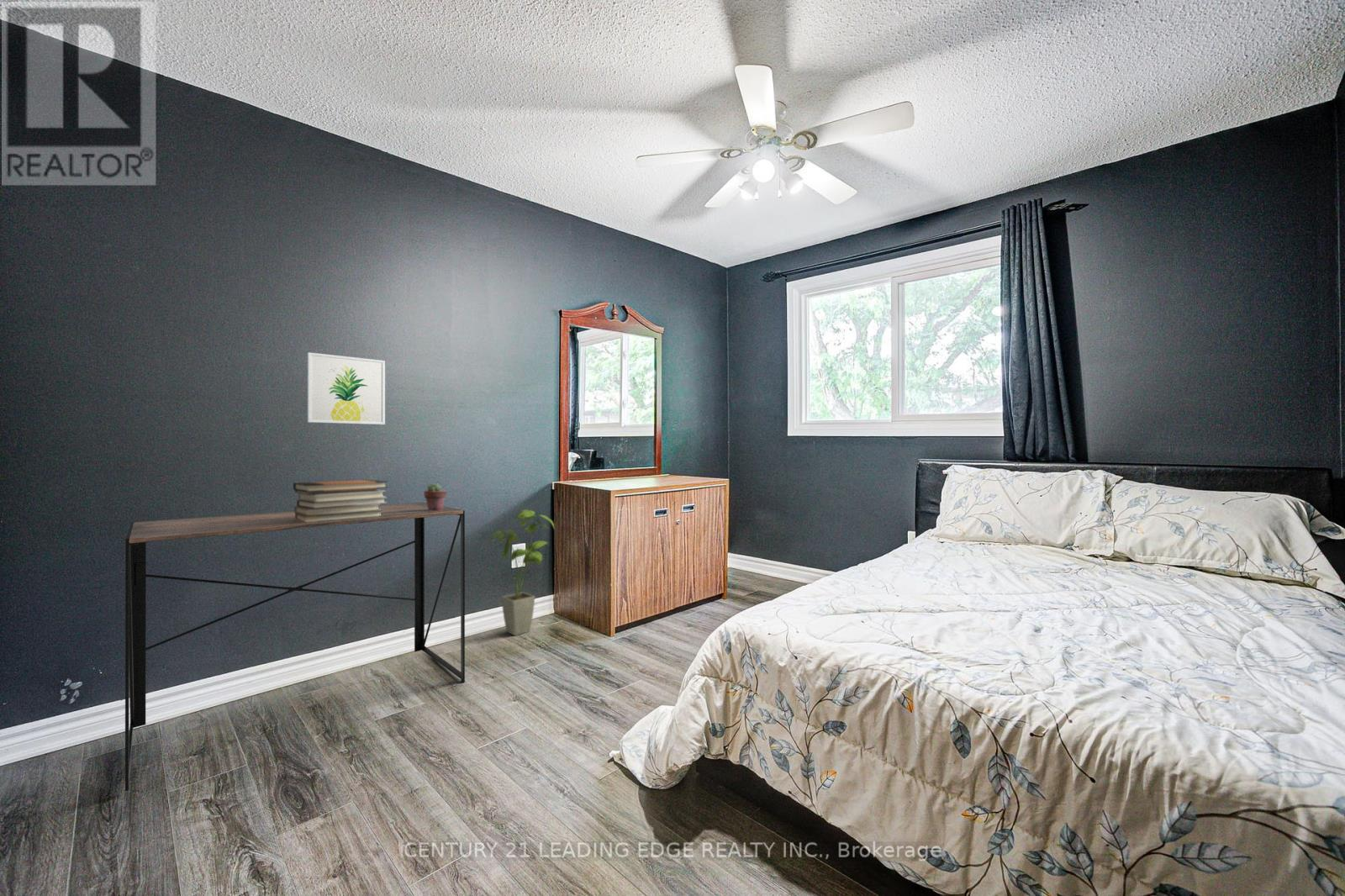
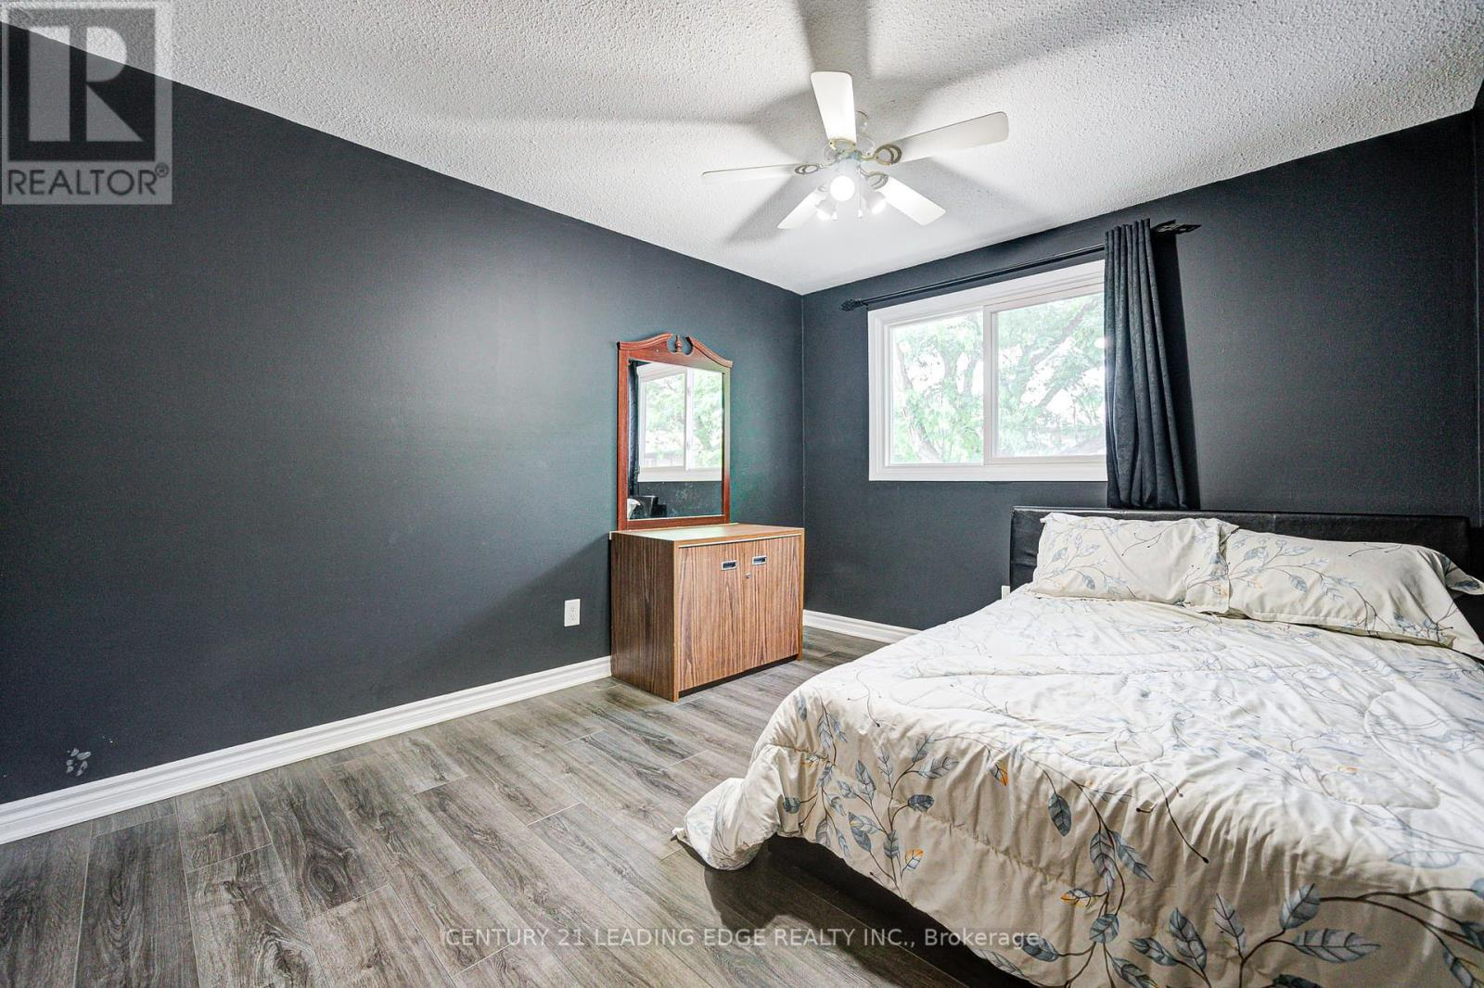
- book stack (341, 499)
- wall art (347, 390)
- potted succulent (435, 495)
- desk (317, 592)
- house plant (525, 570)
